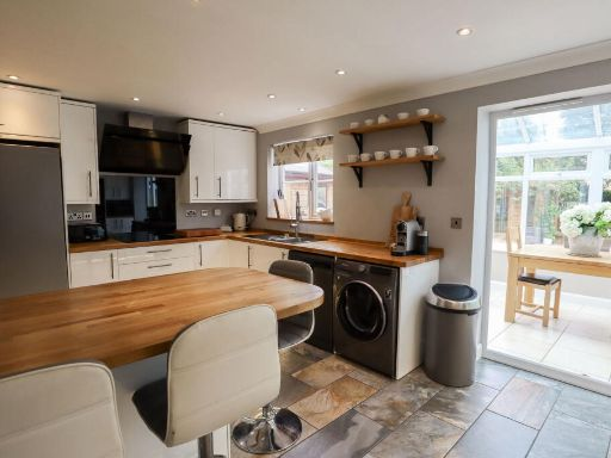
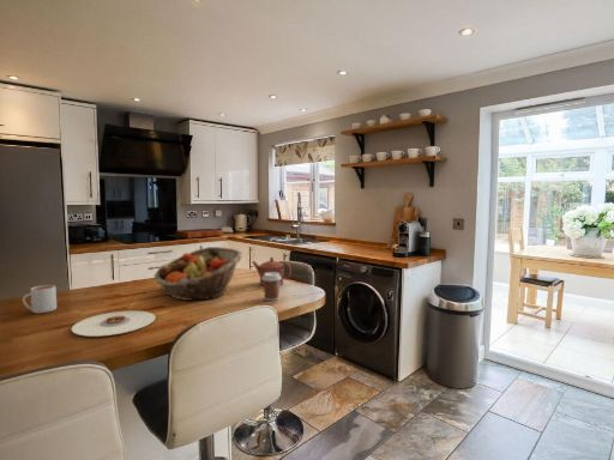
+ teapot (271, 270)
+ mug (38, 299)
+ fruit basket (199, 271)
+ plate (115, 320)
+ coffee cup (271, 286)
